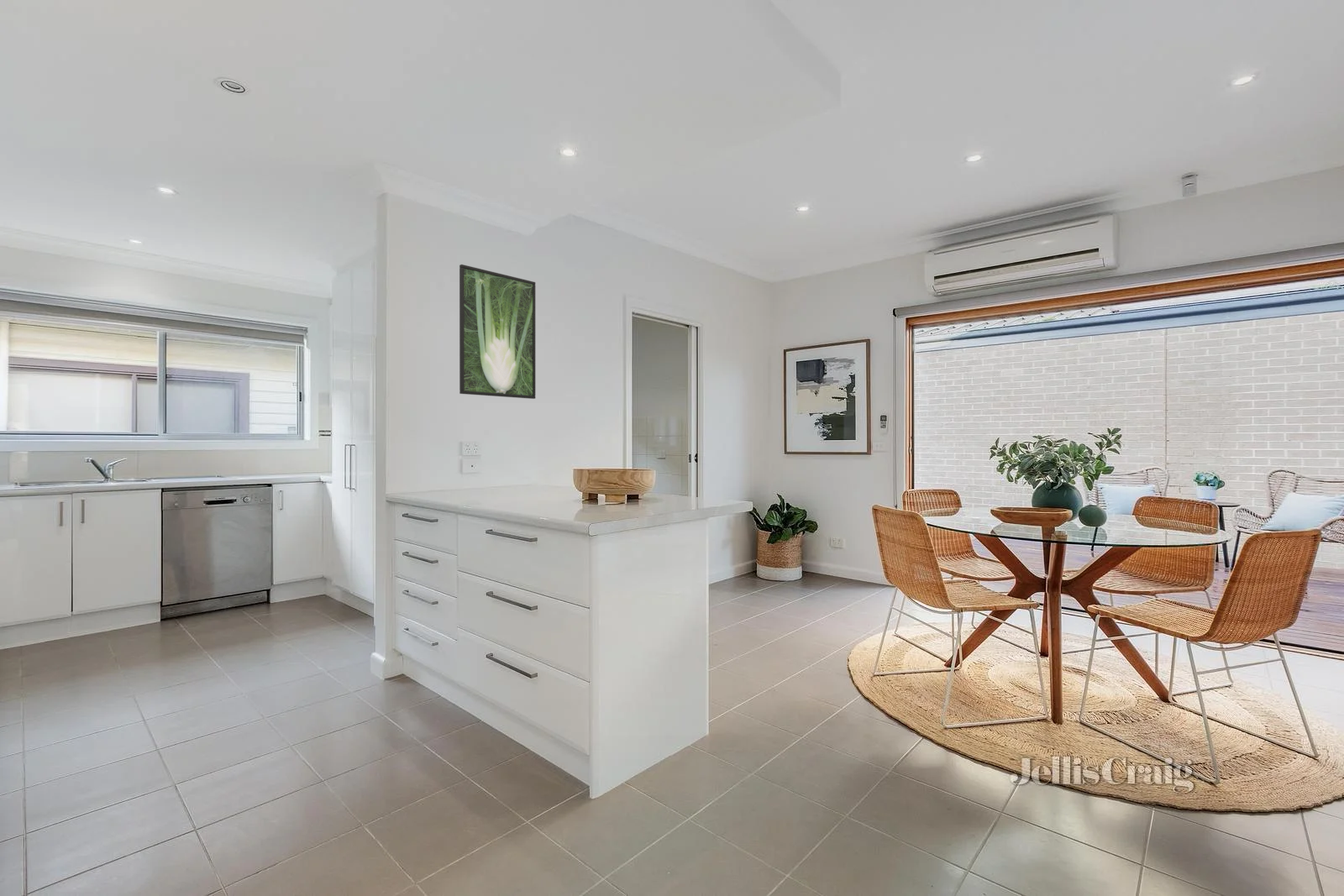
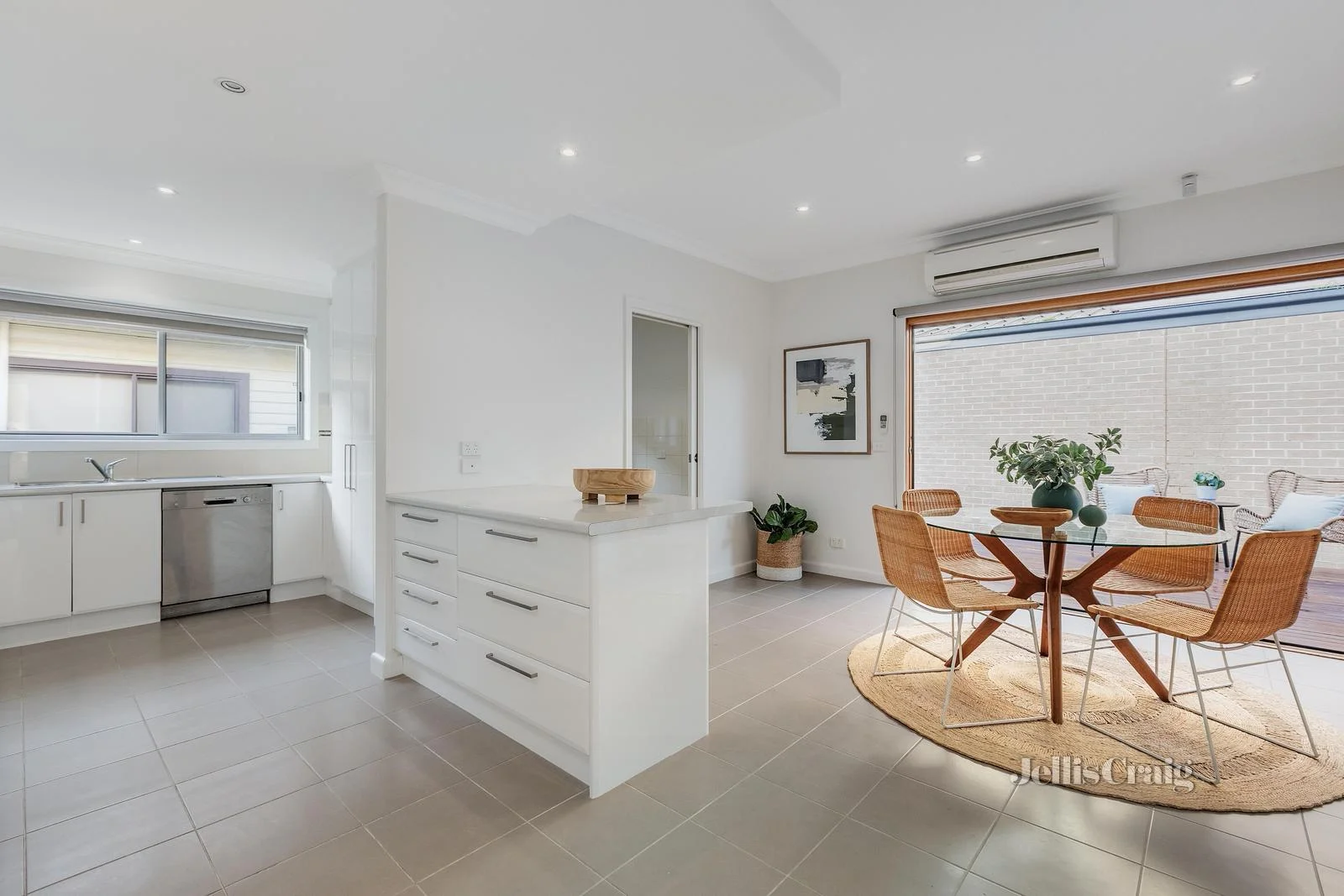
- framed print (499, 335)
